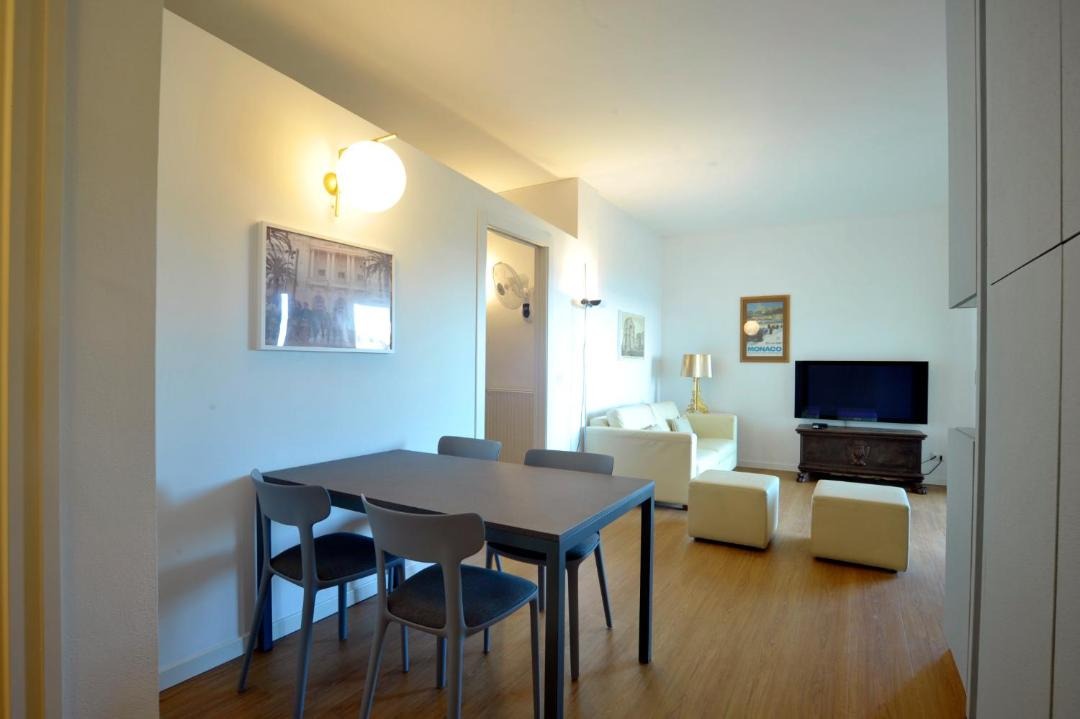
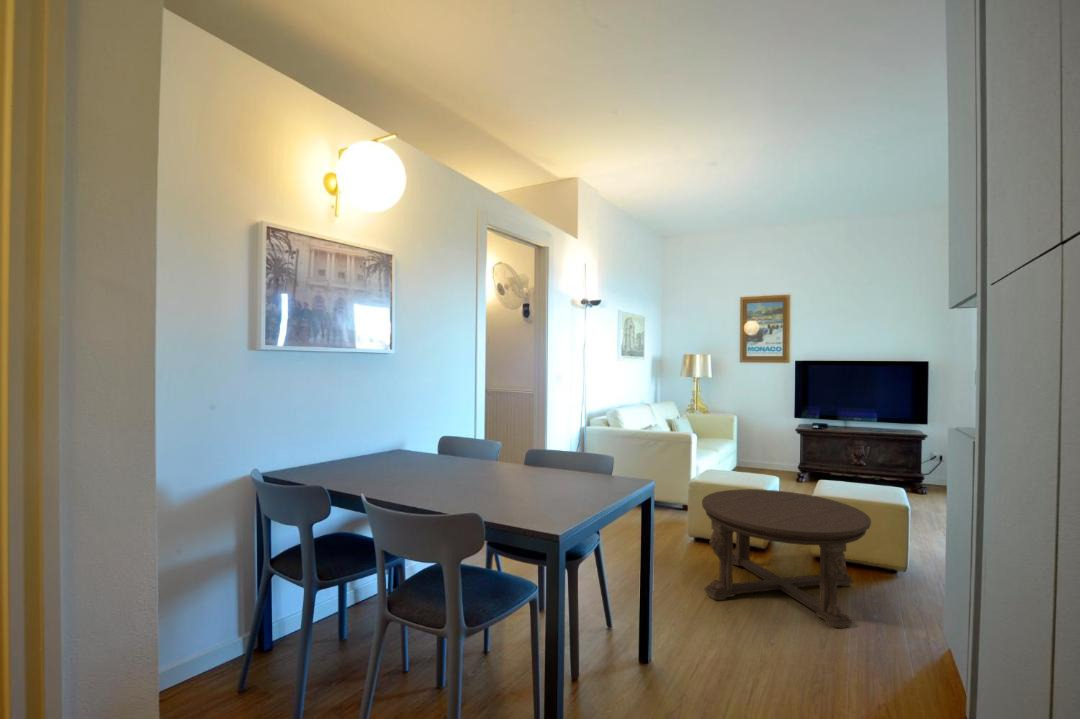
+ coffee table (781, 542)
